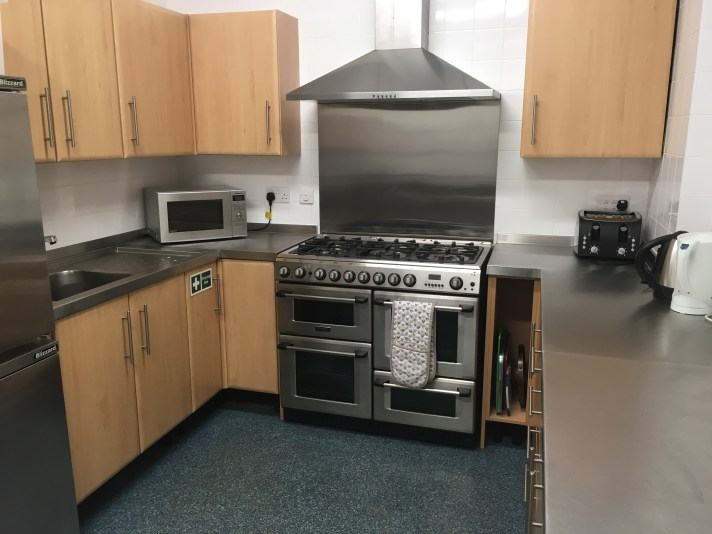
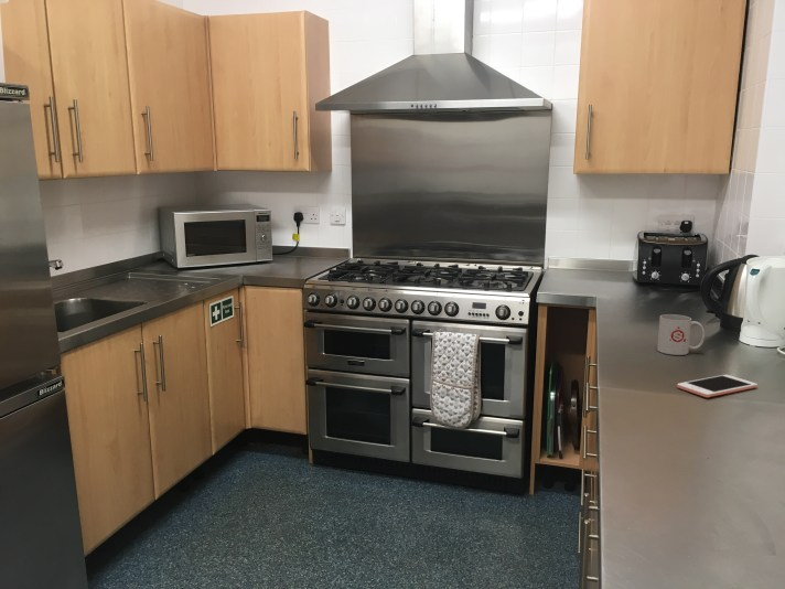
+ mug (680, 334)
+ cell phone (717, 385)
